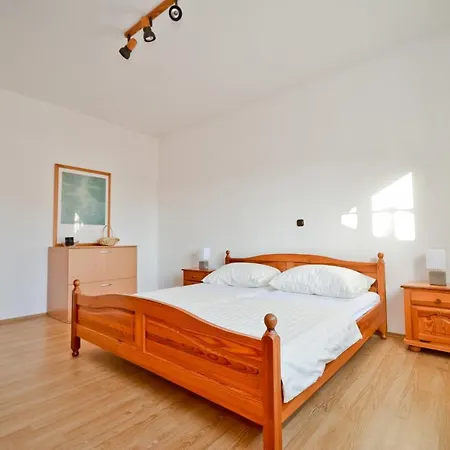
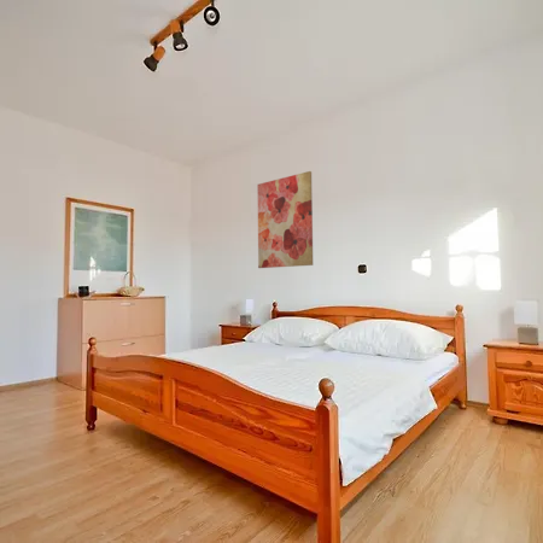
+ wall art (284, 222)
